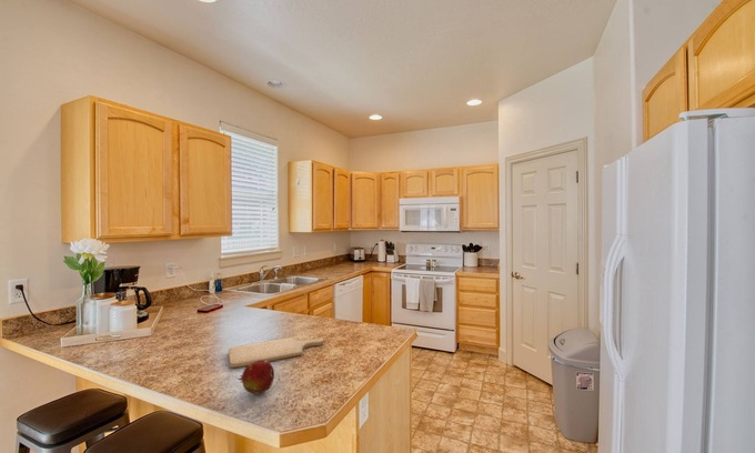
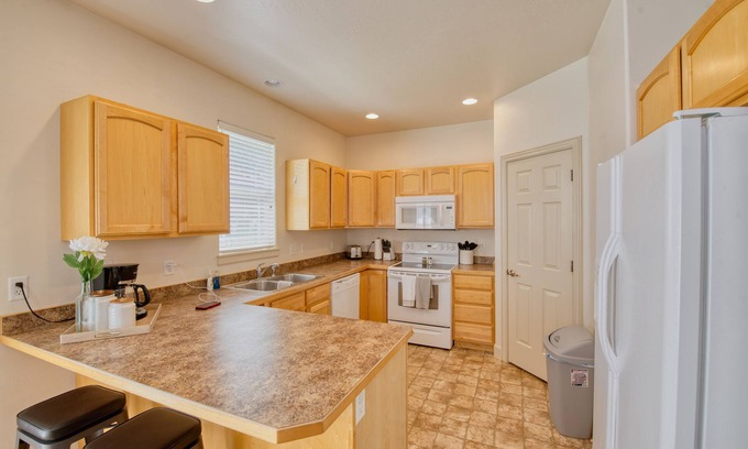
- fruit (255, 376)
- chopping board (279, 349)
